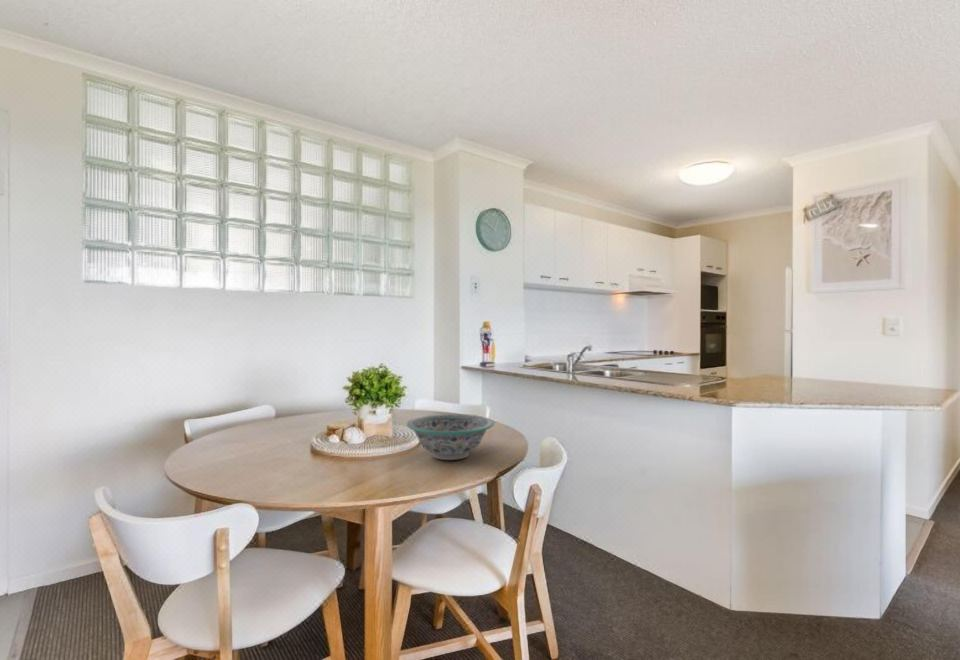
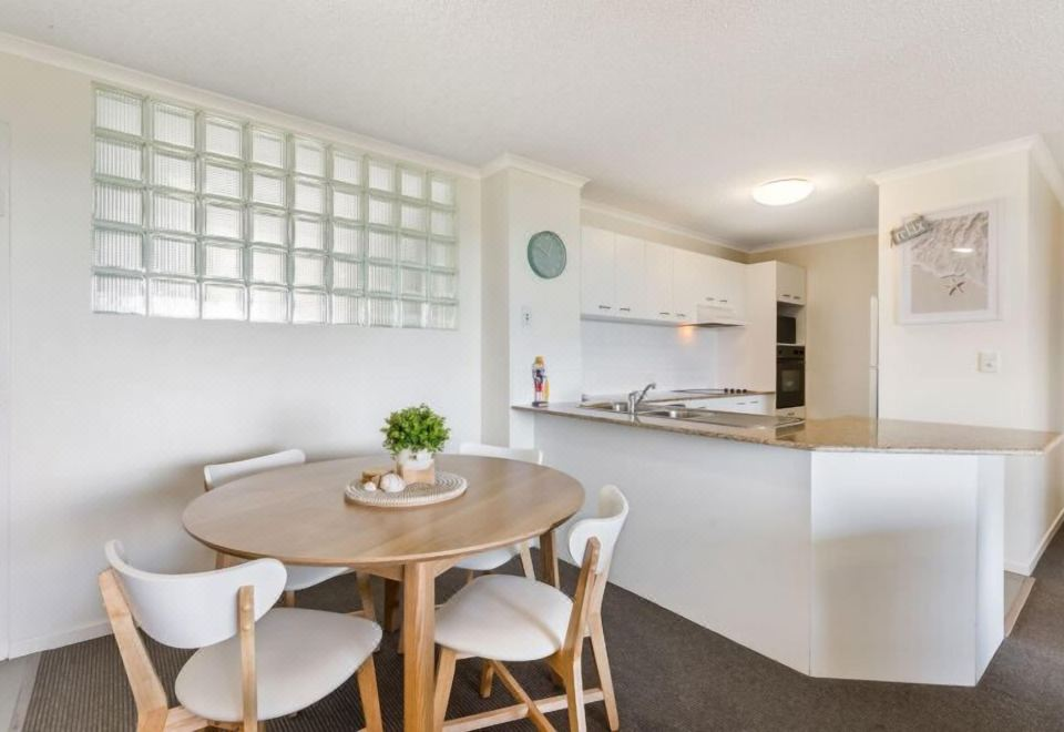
- decorative bowl (450, 438)
